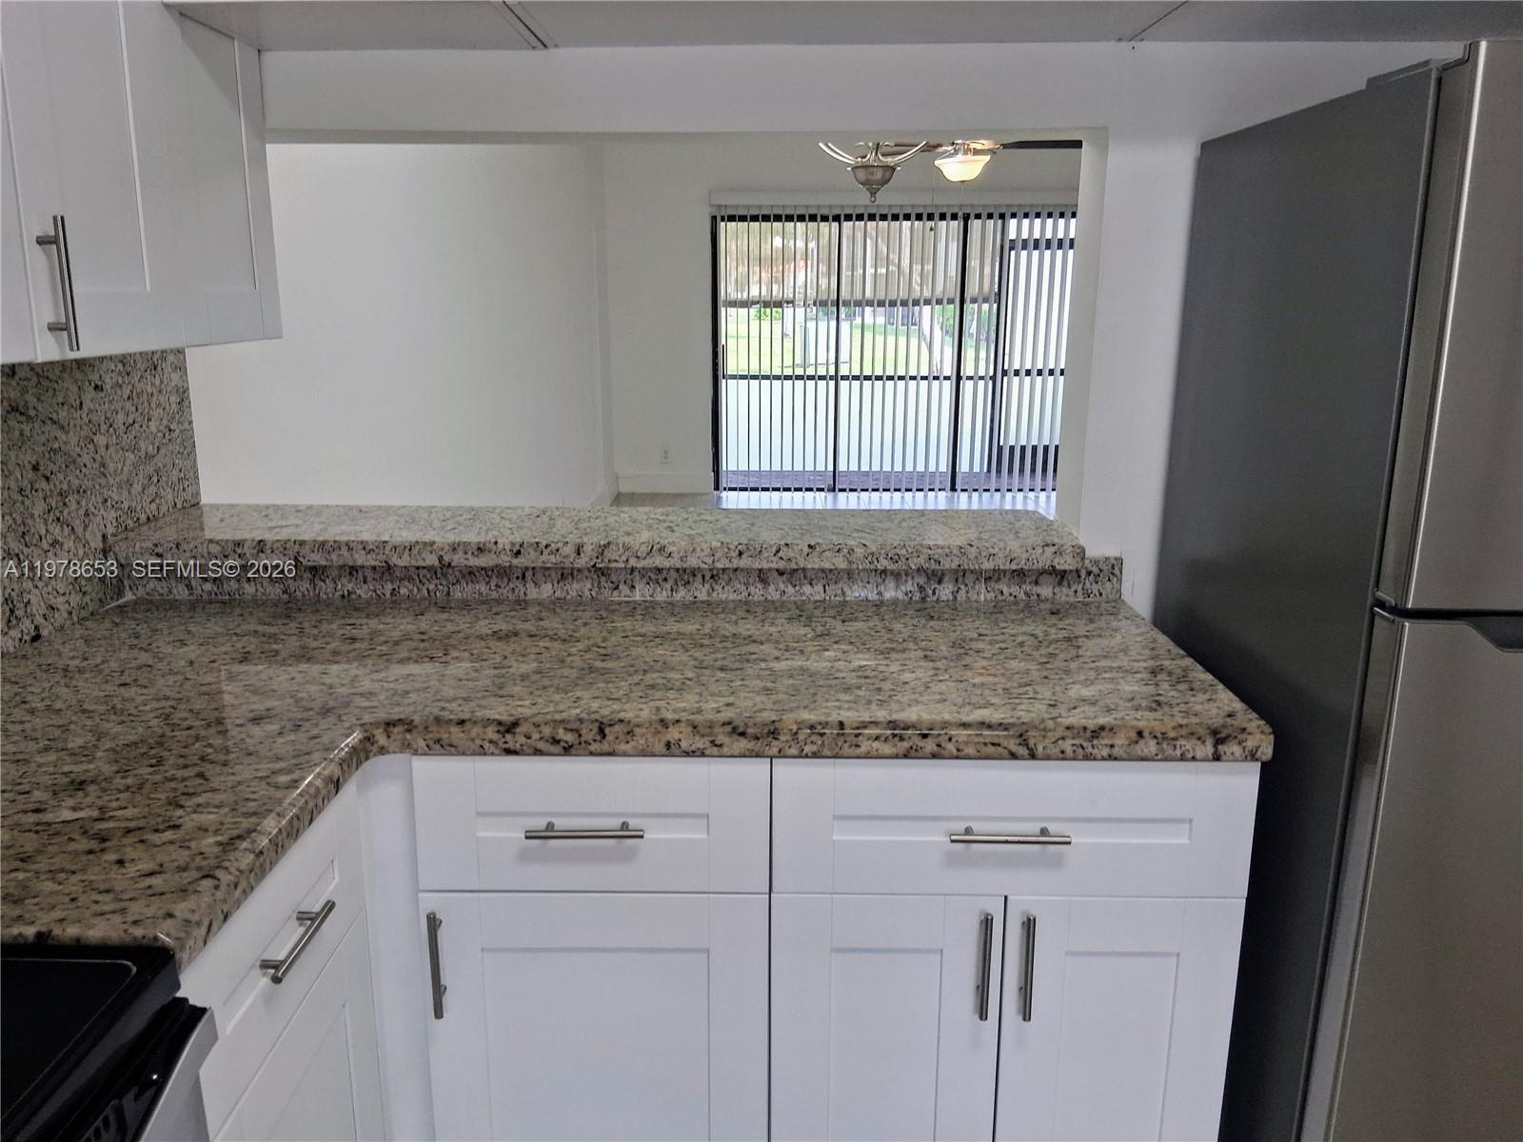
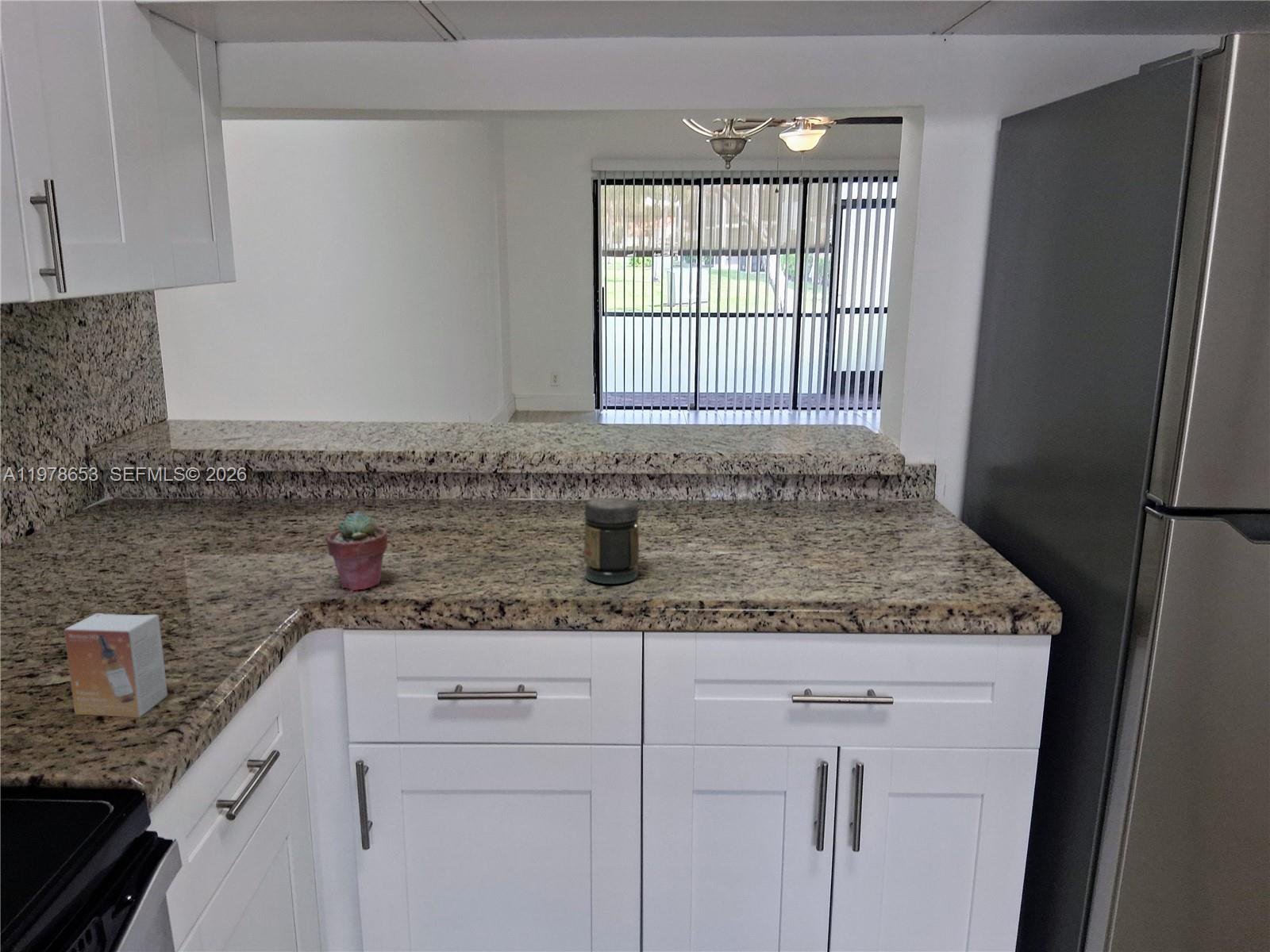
+ small box (117, 664)
+ jar (611, 539)
+ potted succulent (358, 549)
